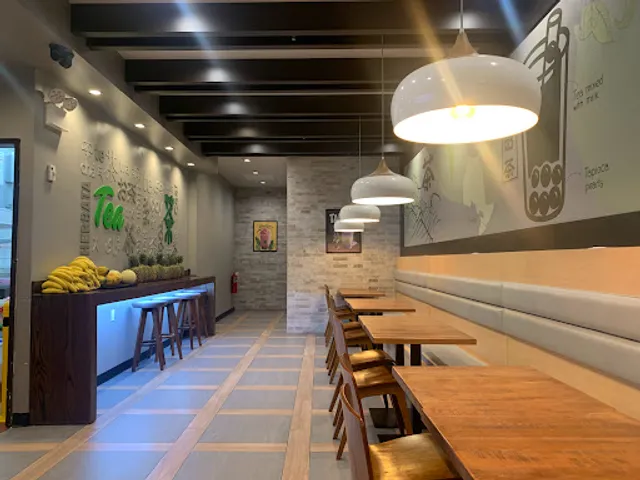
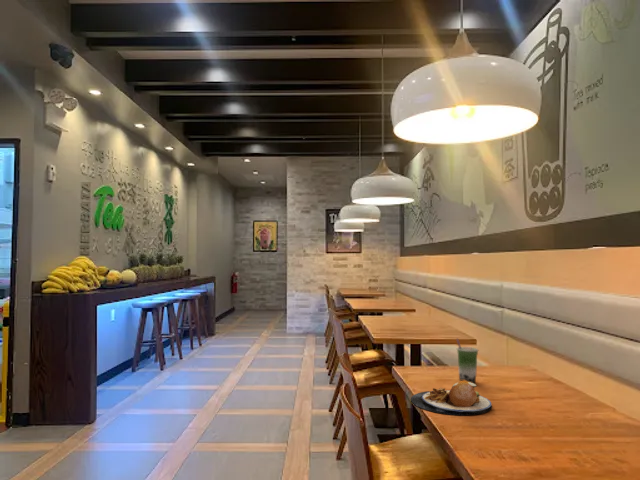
+ plate (450, 391)
+ beverage cup (467, 359)
